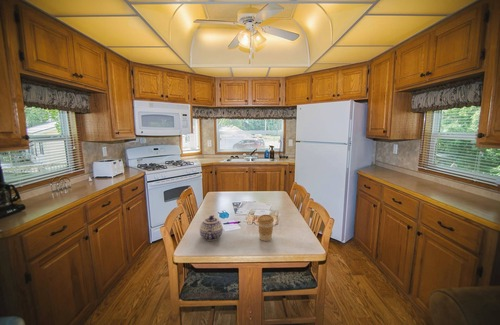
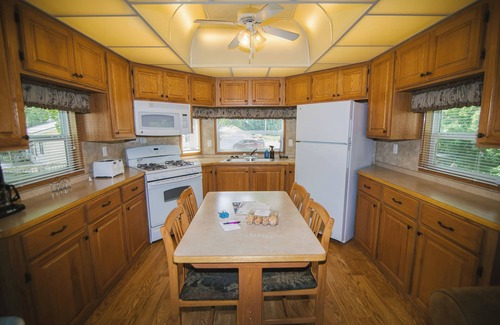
- teapot (211, 226)
- coffee cup (265, 227)
